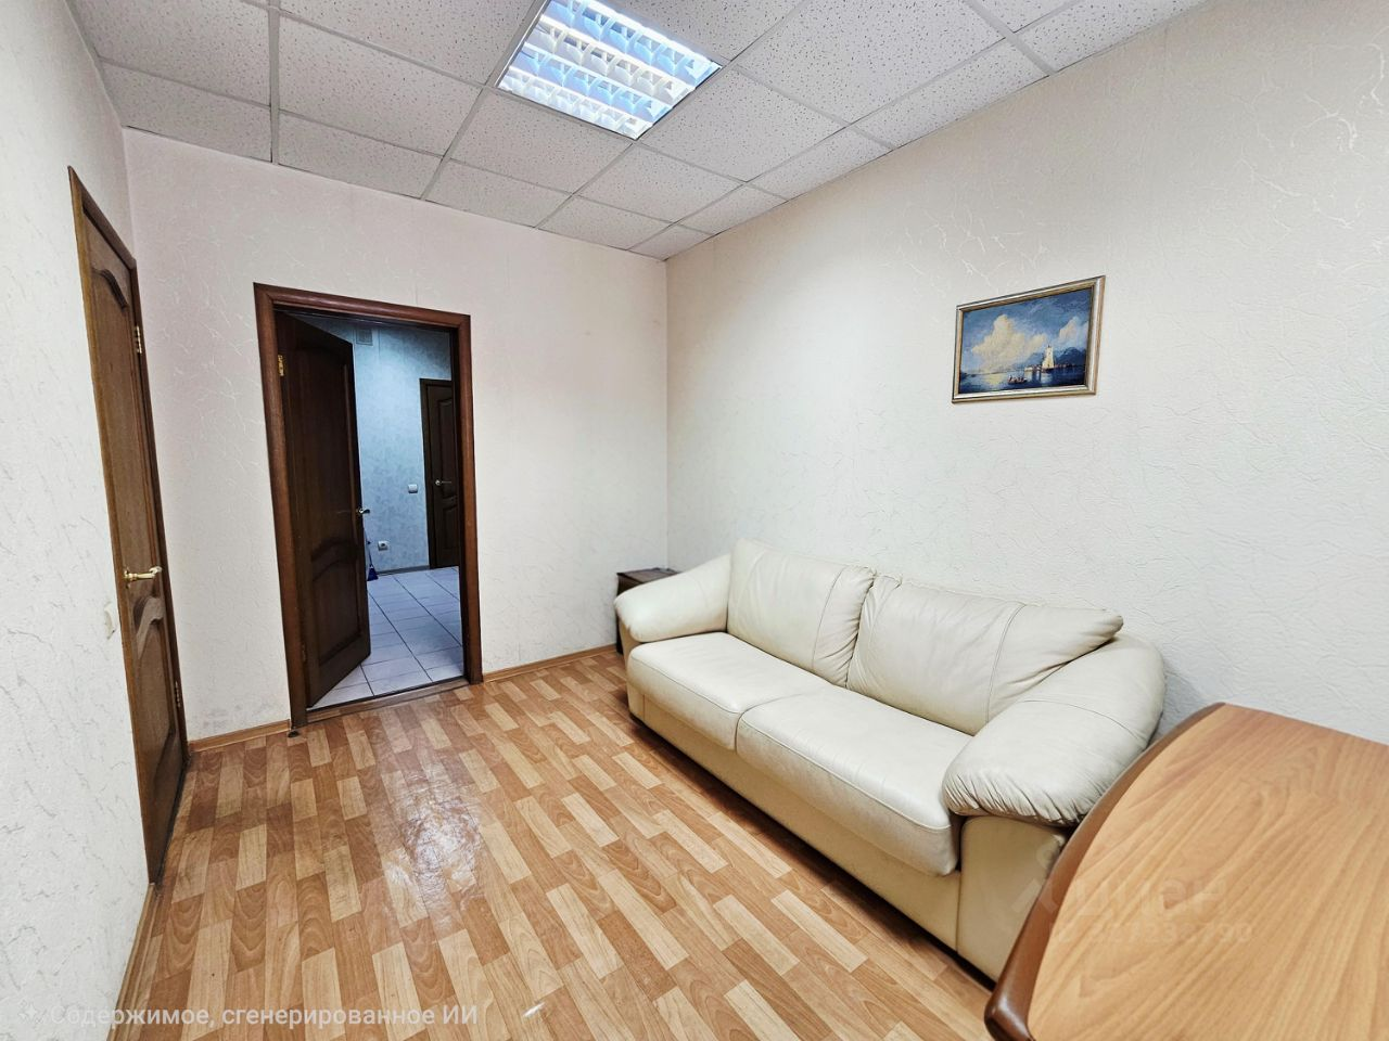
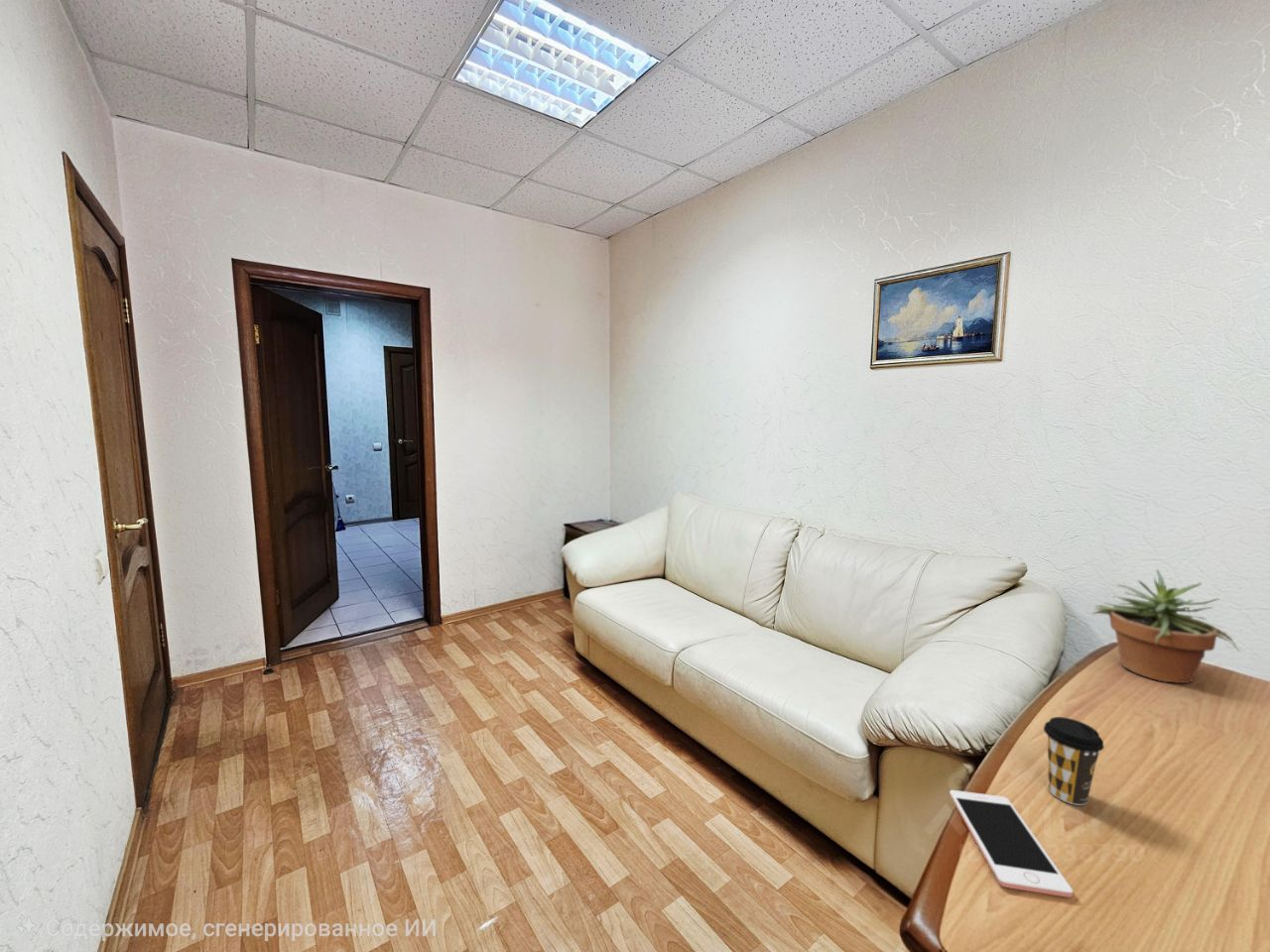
+ potted plant (1166, 625)
+ cell phone (1003, 837)
+ coffee cup (1070, 761)
